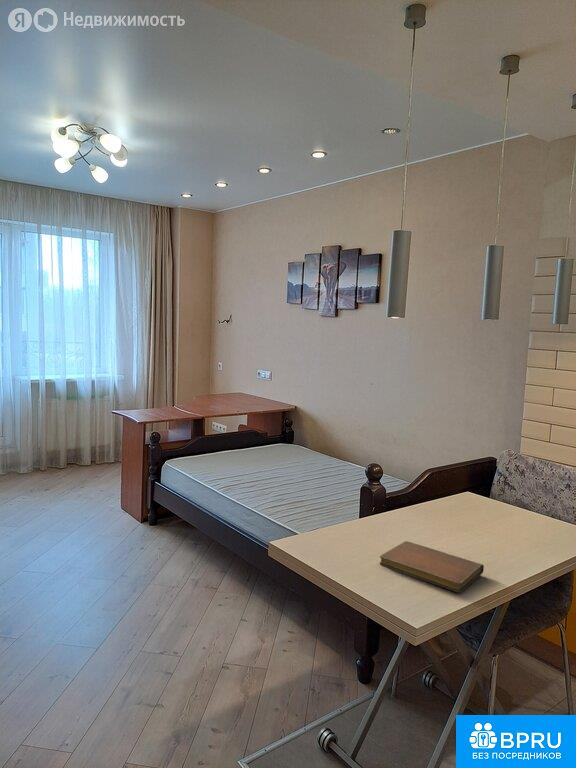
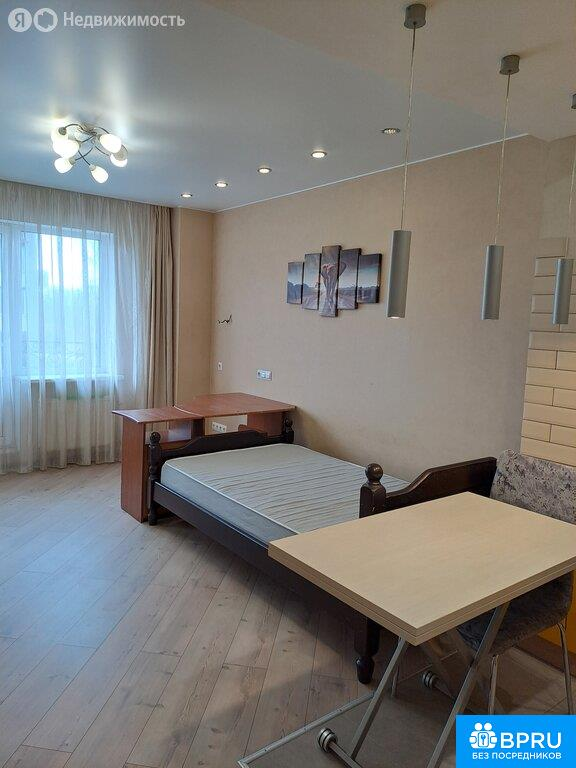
- notebook (430, 564)
